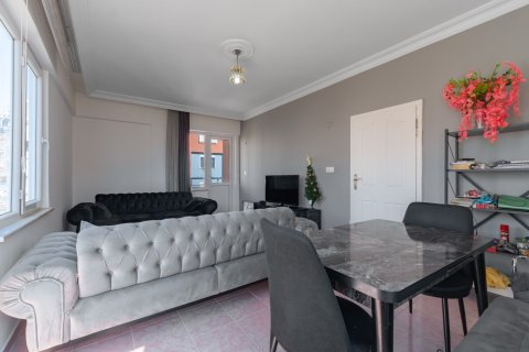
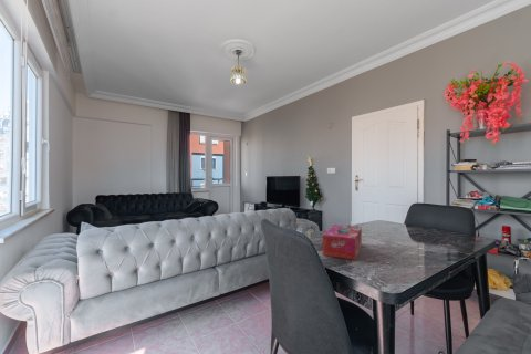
+ tissue box (343, 240)
